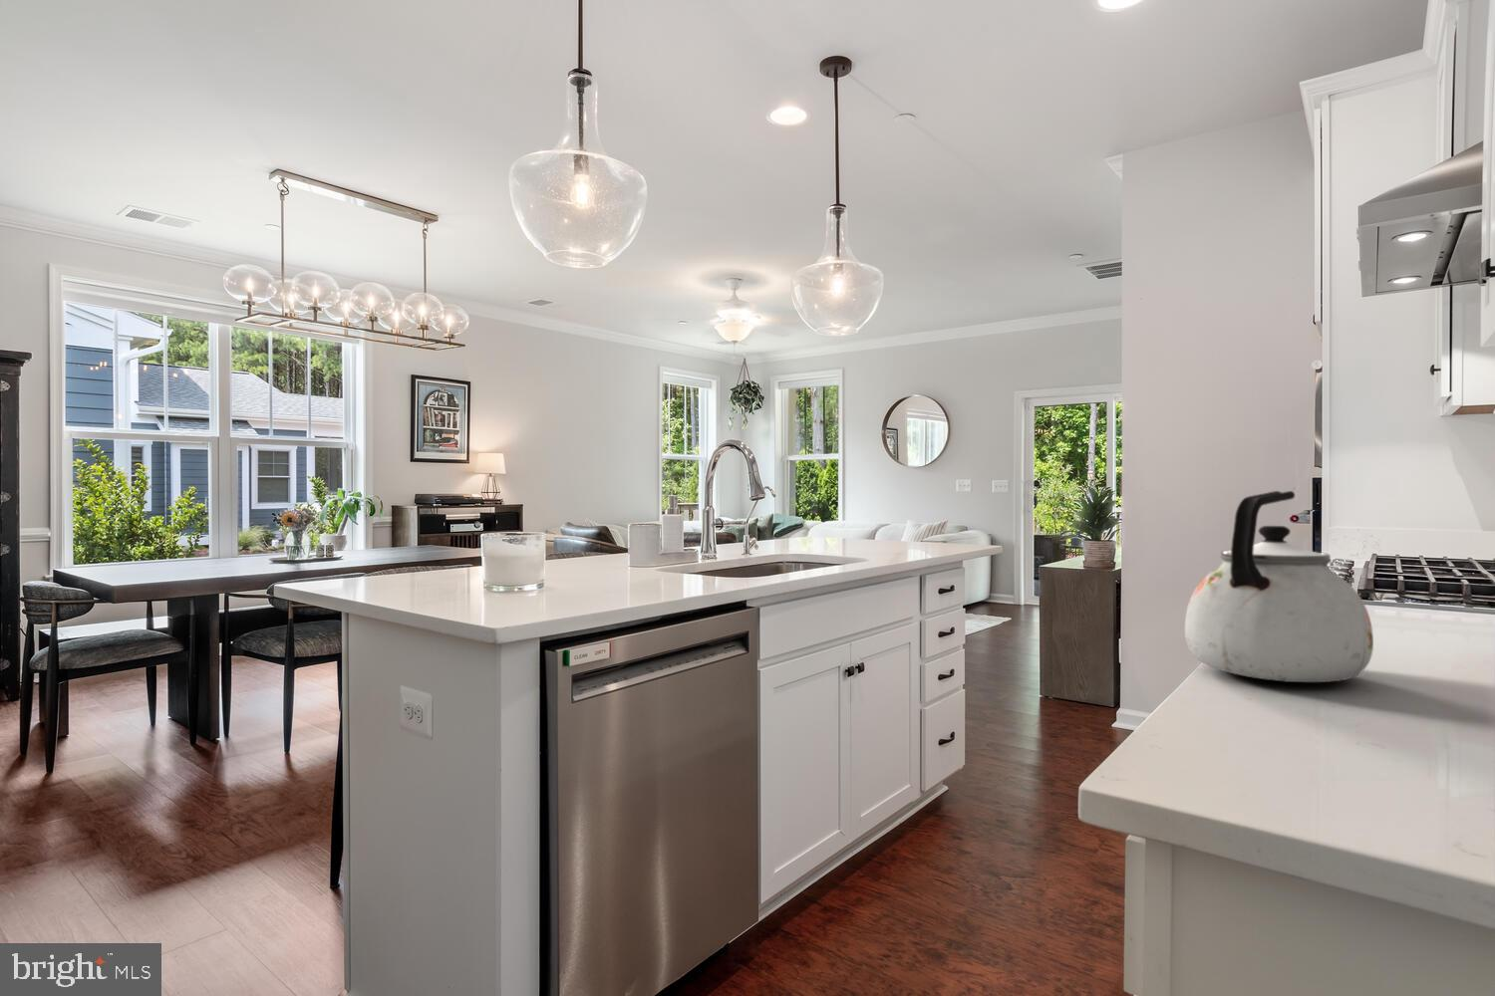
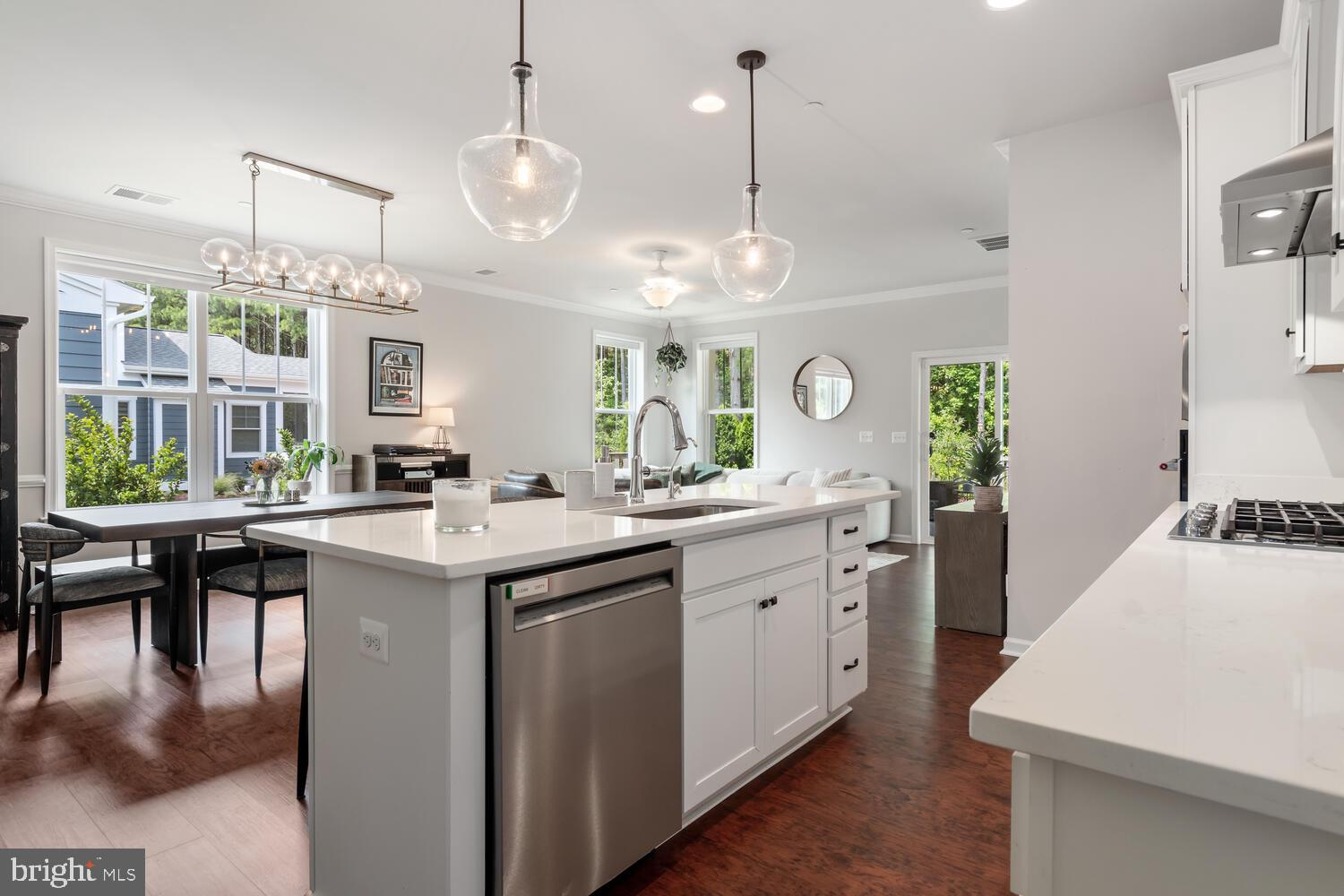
- kettle (1274, 581)
